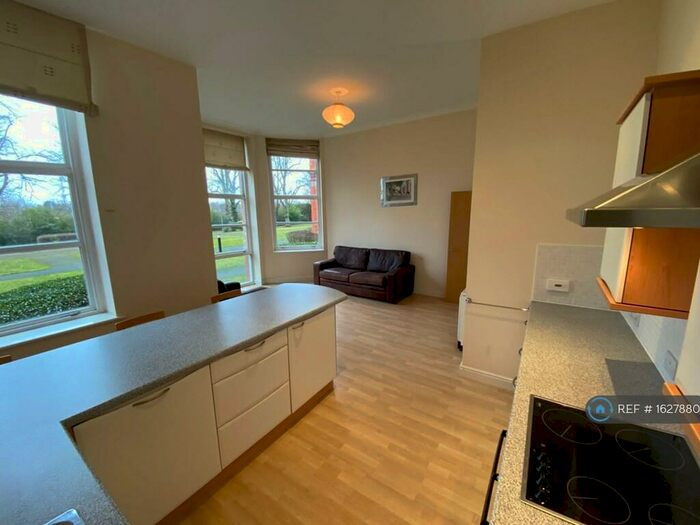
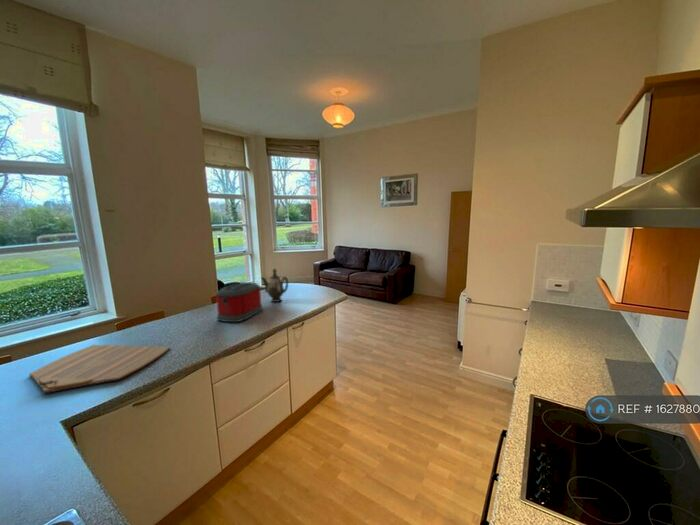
+ toaster (239, 299)
+ teapot (274, 284)
+ cutting board (94, 364)
